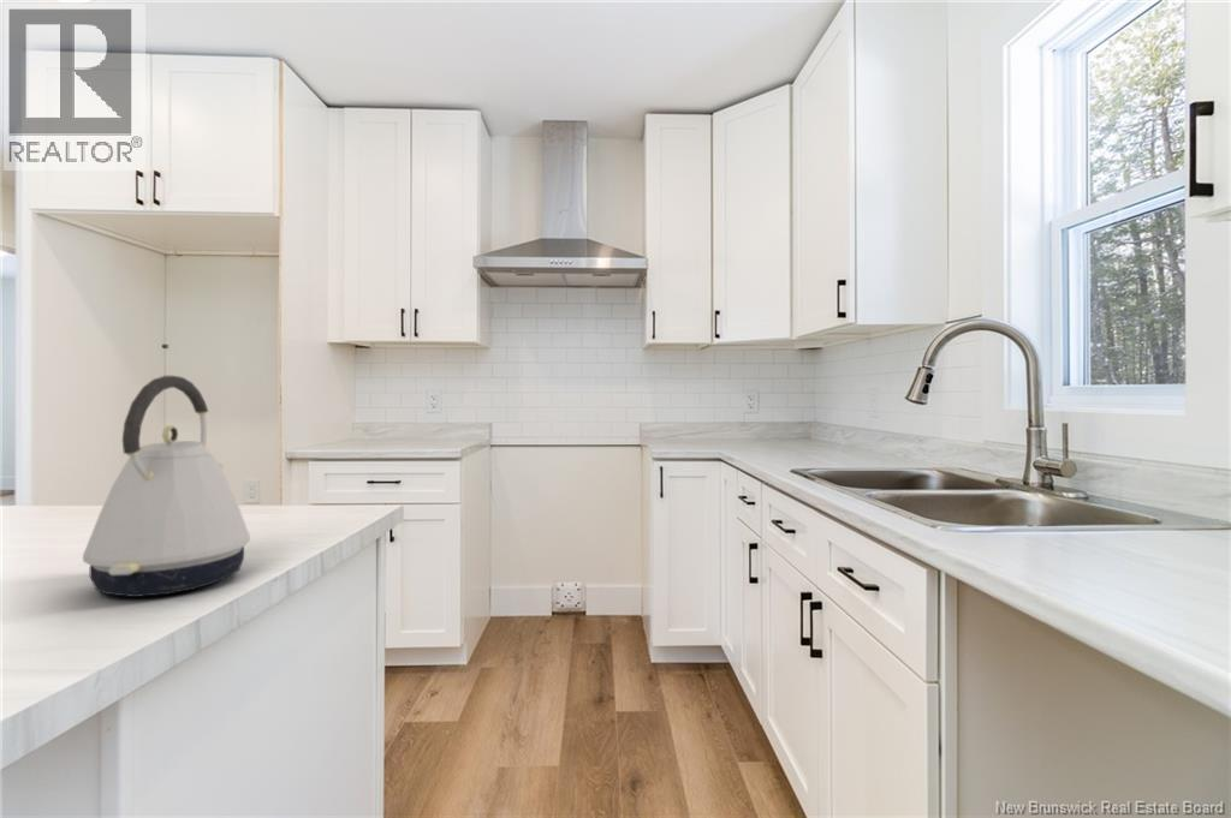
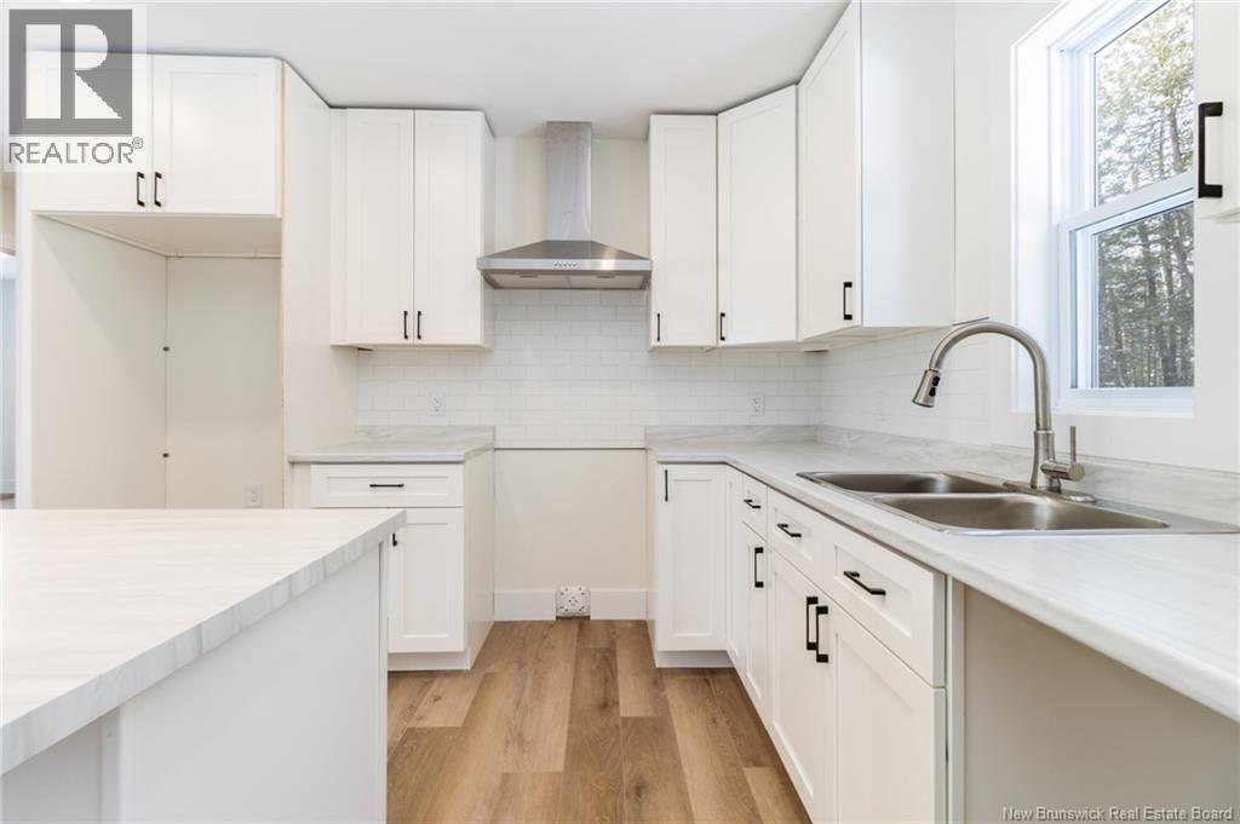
- kettle (174, 478)
